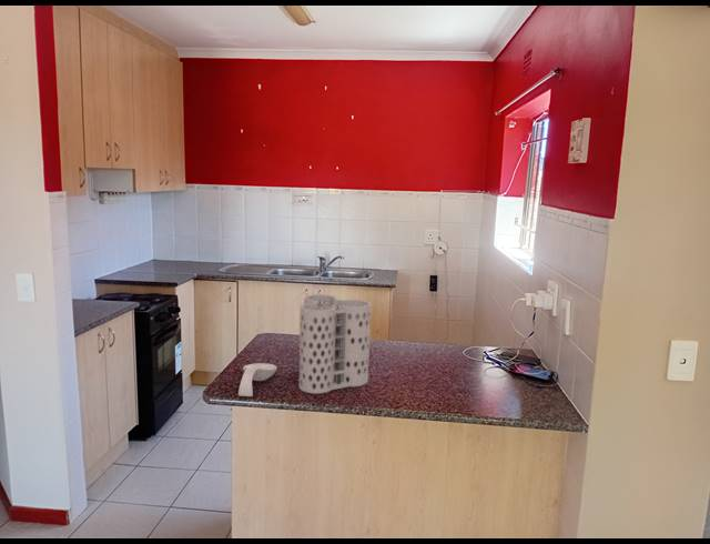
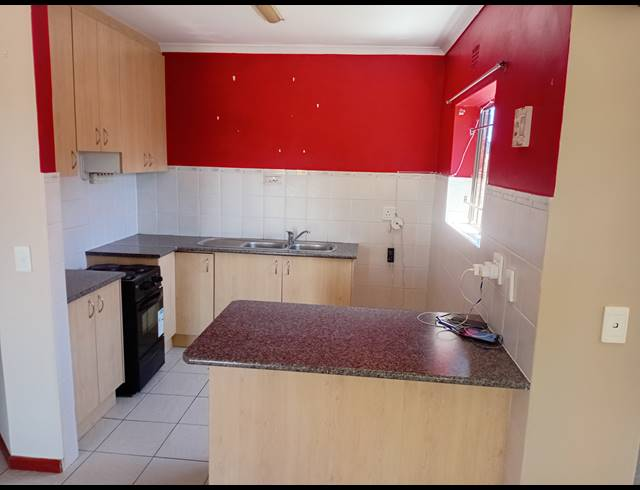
- utensil holder (335, 341)
- spoon rest (255, 373)
